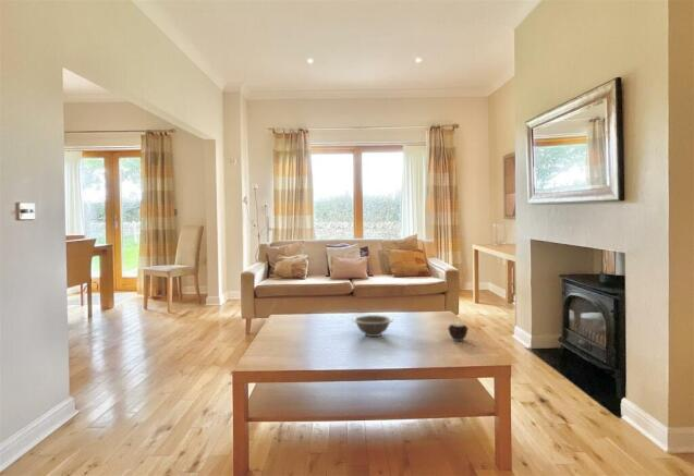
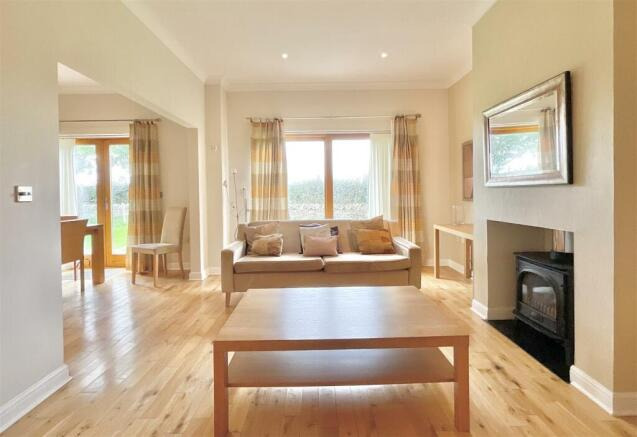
- decorative bowl (373, 327)
- candle (458, 330)
